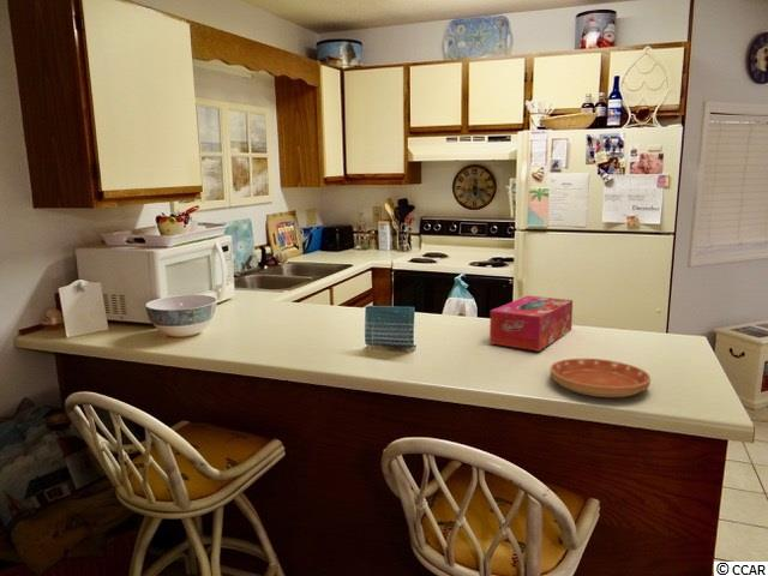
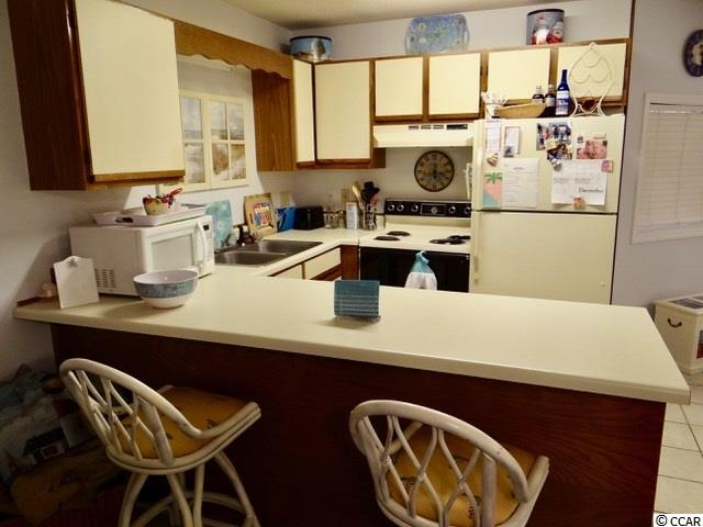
- saucer (598, 378)
- tissue box (532, 320)
